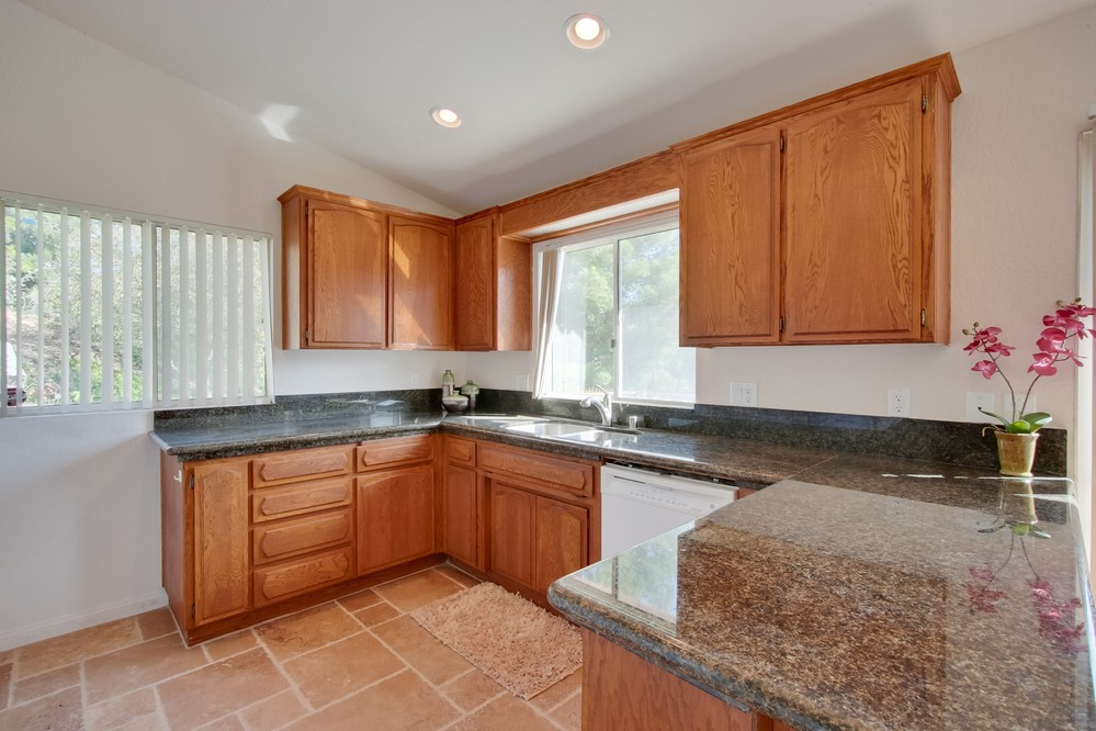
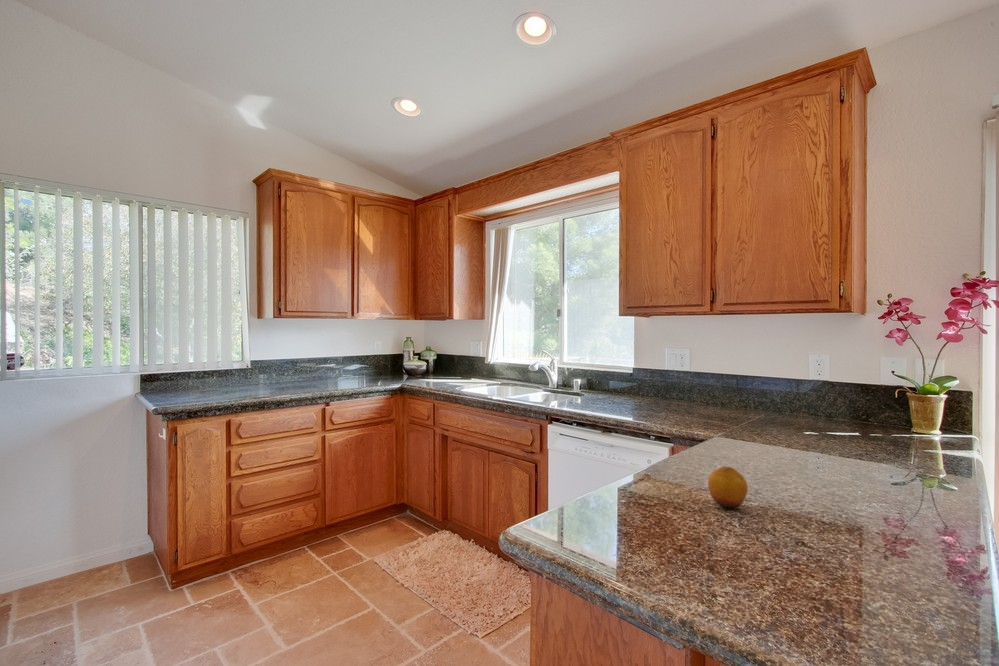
+ fruit (727, 486)
